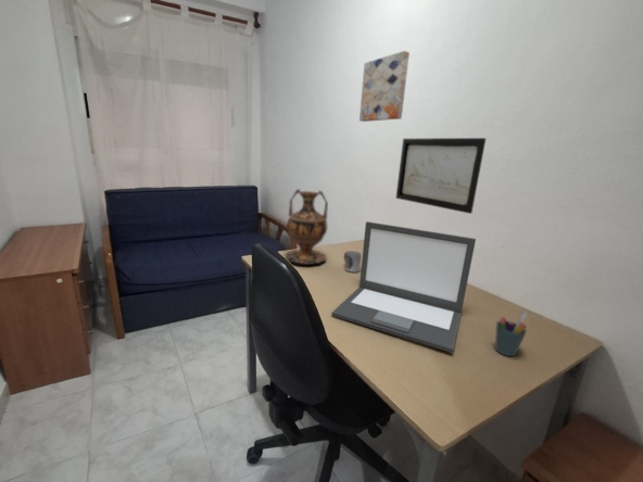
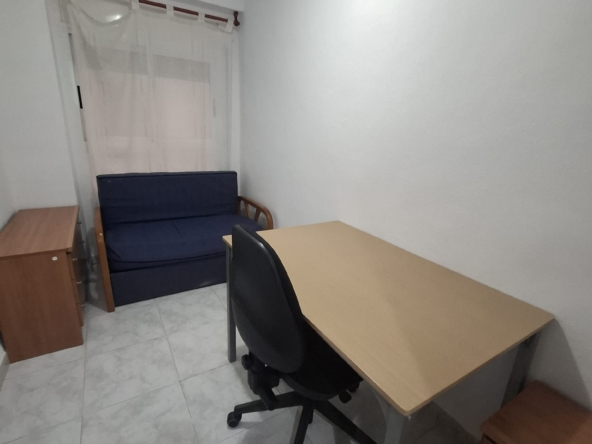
- laptop (403, 277)
- vase (307, 225)
- wall art (381, 89)
- wall art (434, 173)
- cup (351, 259)
- pen holder (509, 332)
